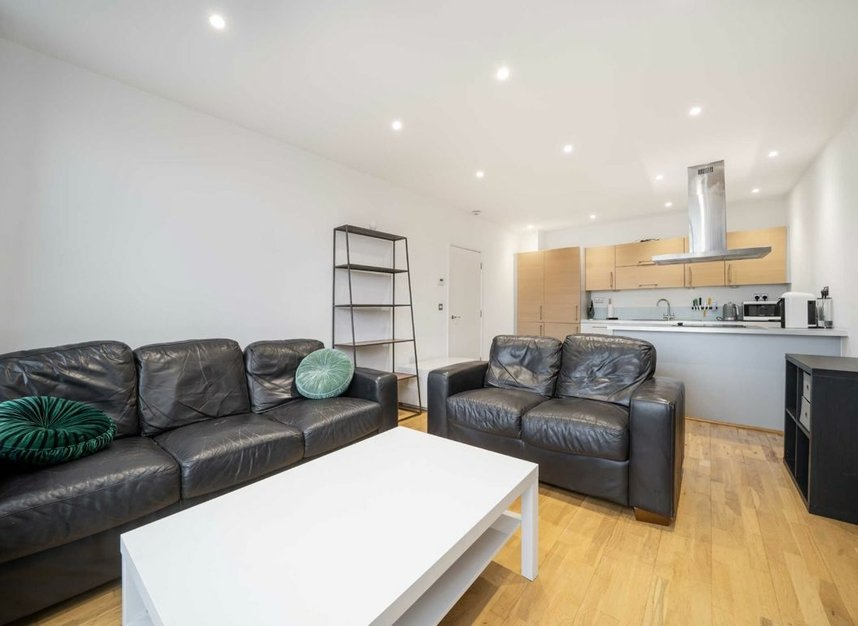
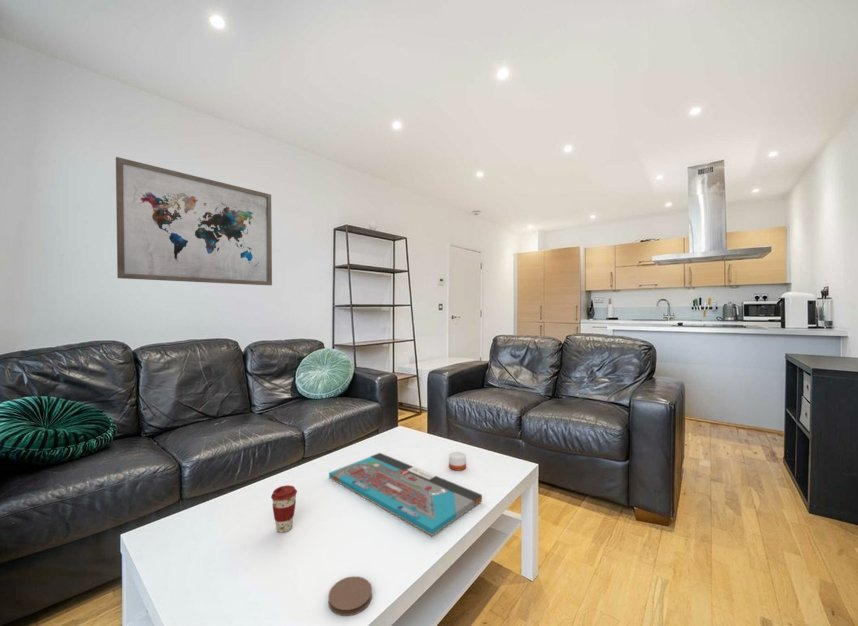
+ coffee cup (284, 508)
+ coaster (350, 595)
+ wall art (205, 230)
+ candle (457, 454)
+ board game (400, 483)
